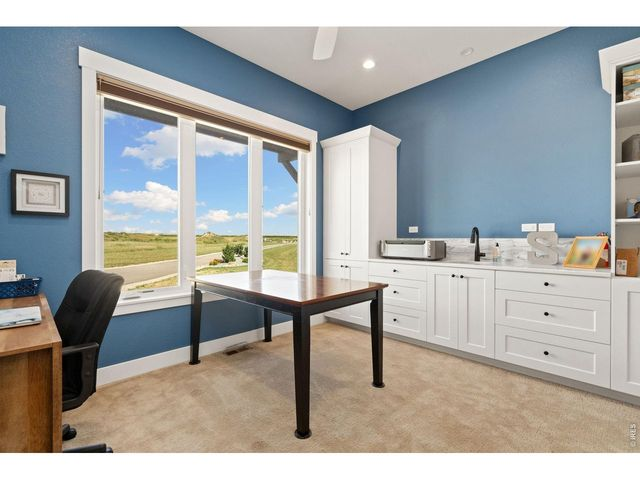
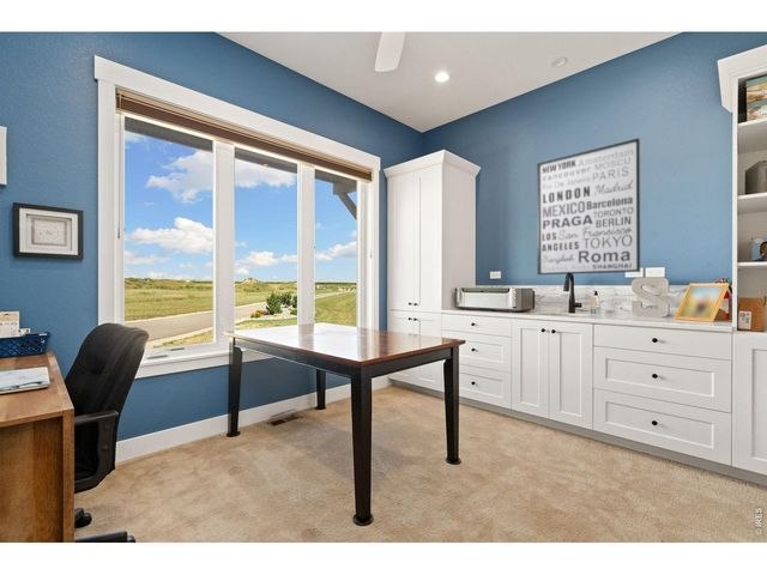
+ wall art (584, 212)
